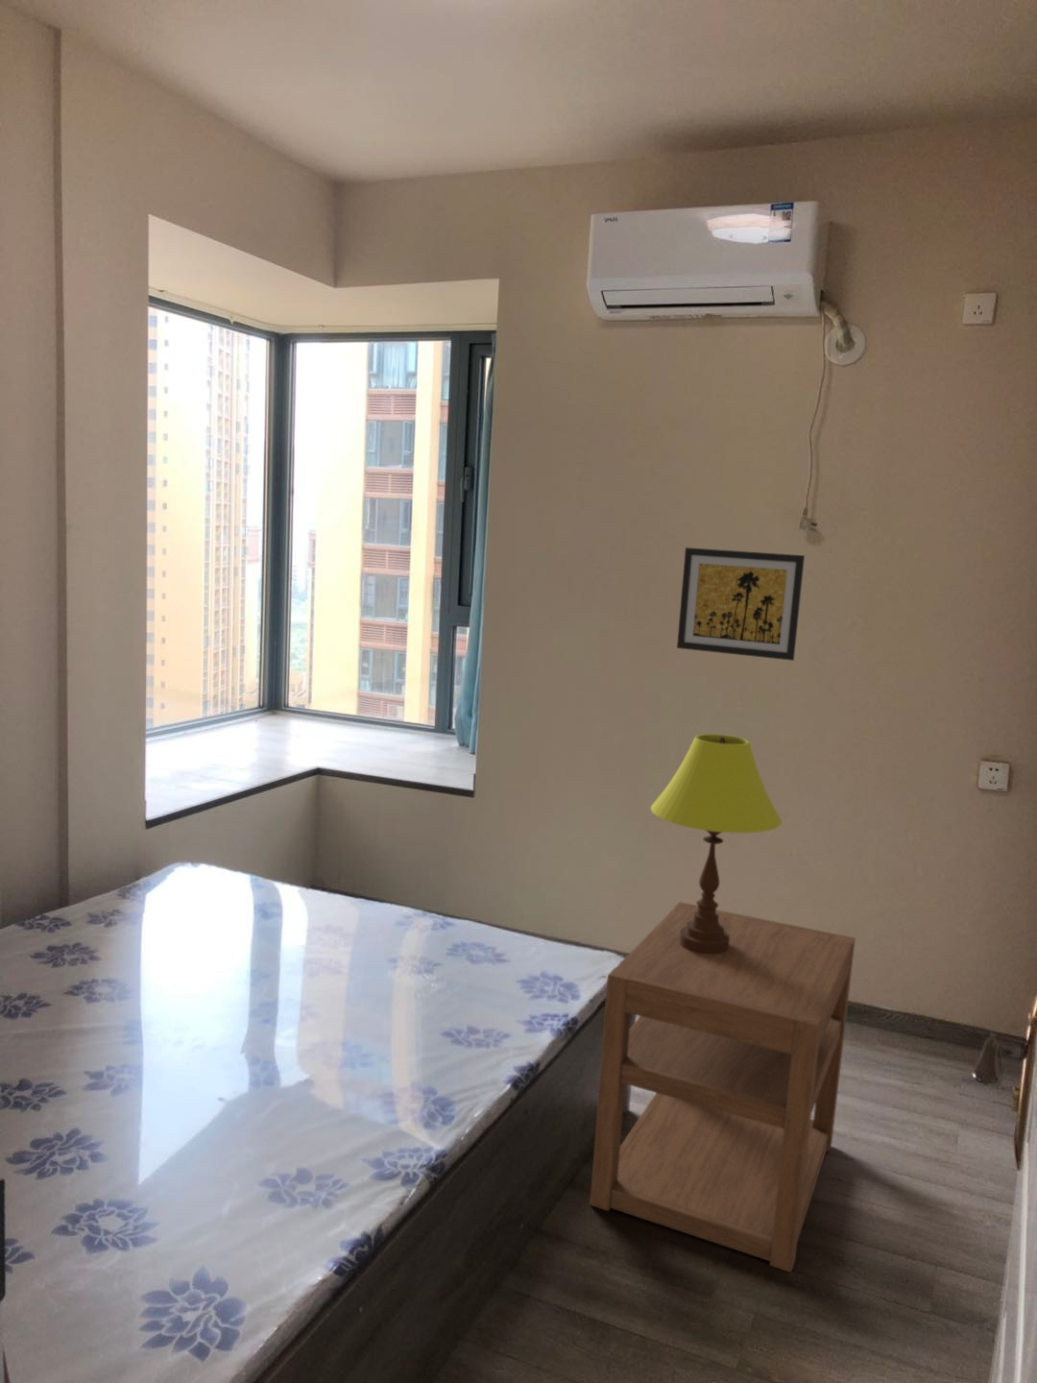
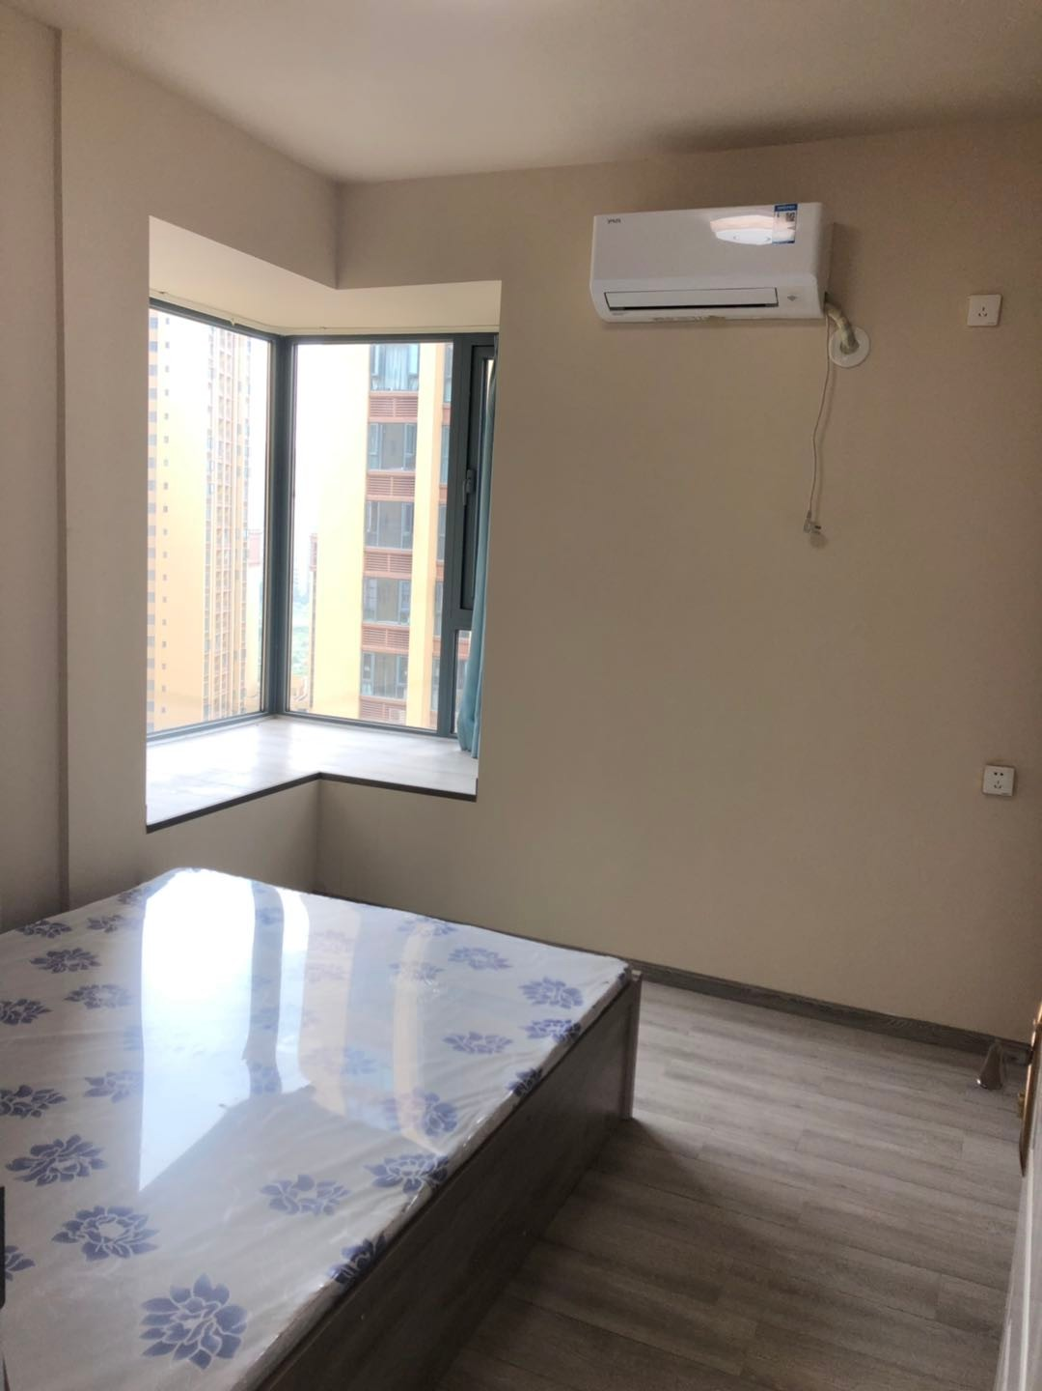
- nightstand (728, 1065)
- wall art (739, 603)
- table lamp (712, 842)
